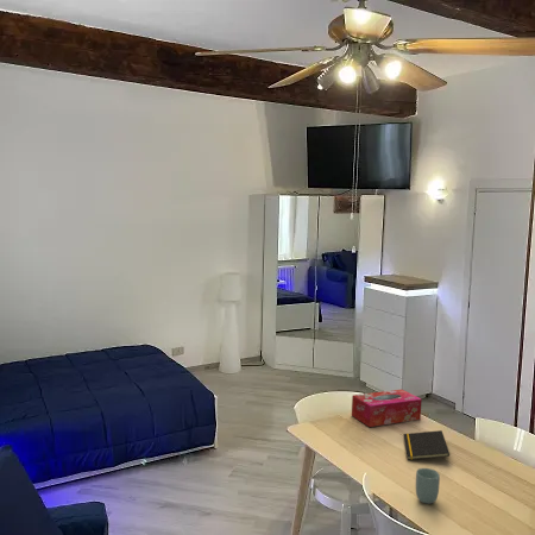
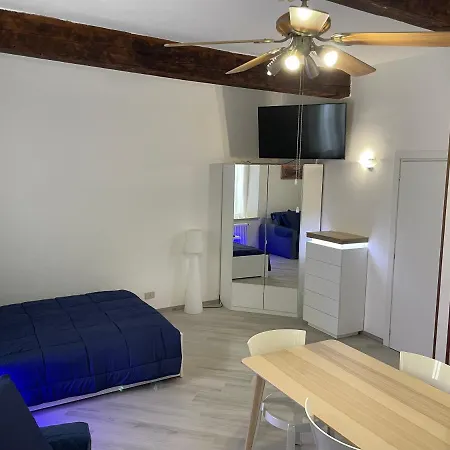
- tissue box (385, 407)
- cup (427, 486)
- notepad (424, 443)
